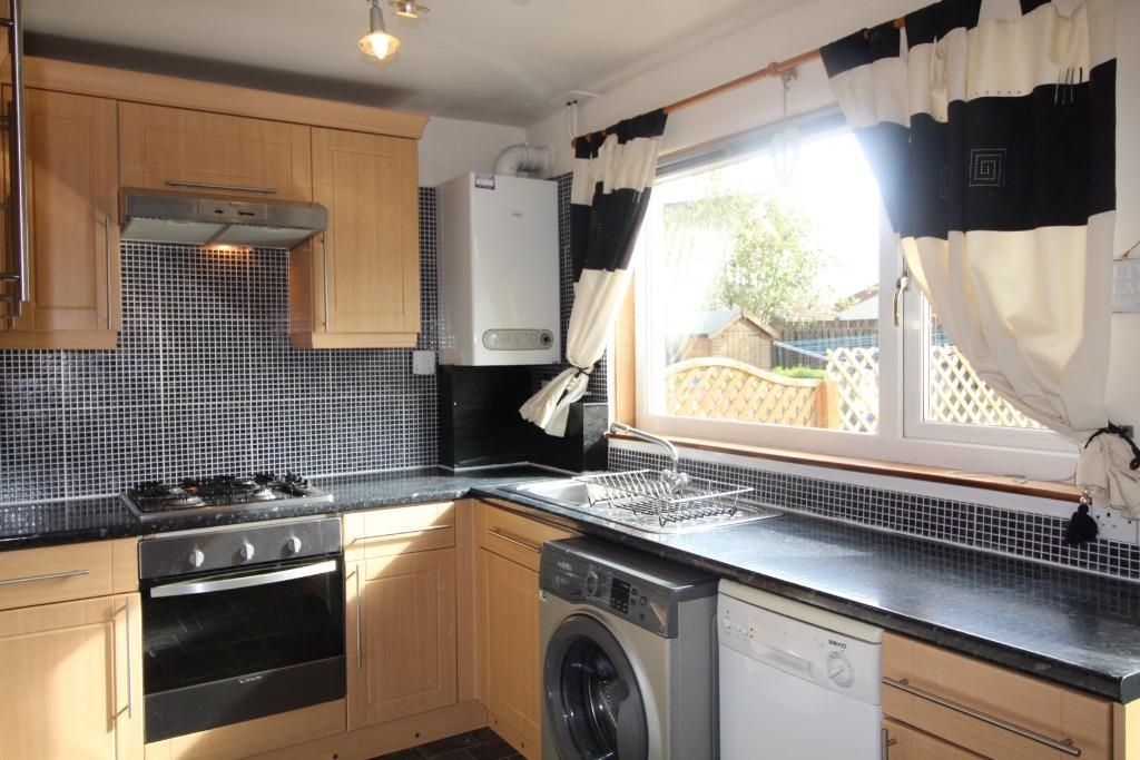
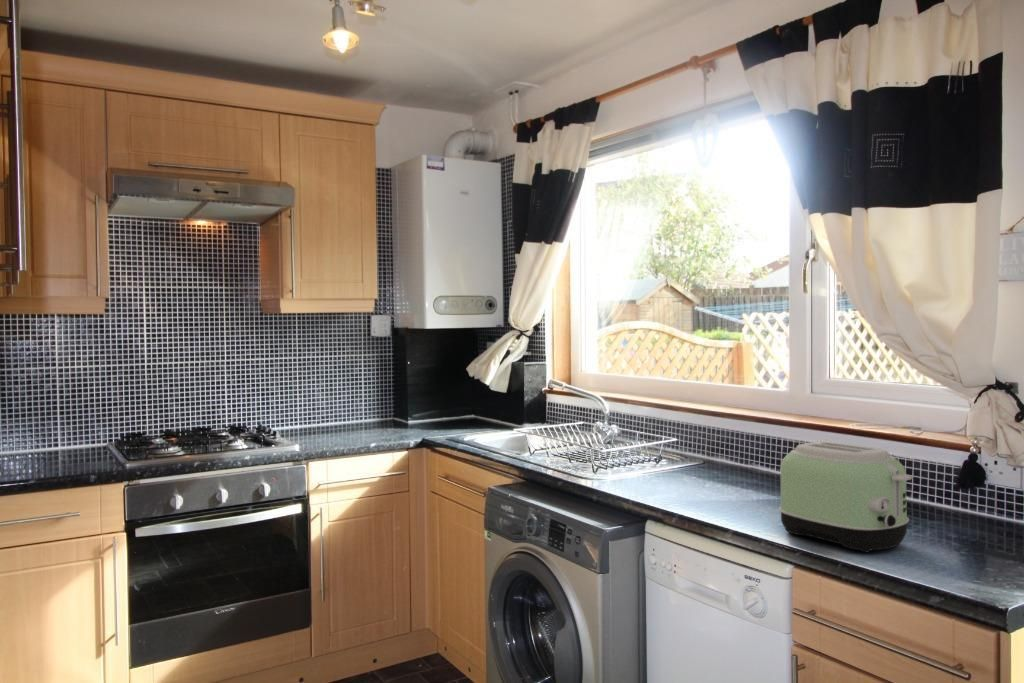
+ toaster (846, 493)
